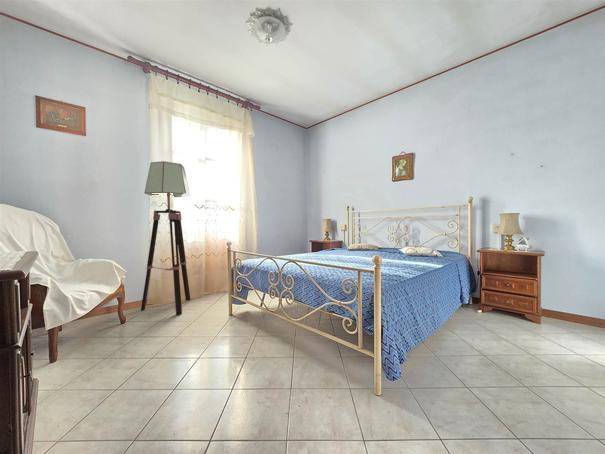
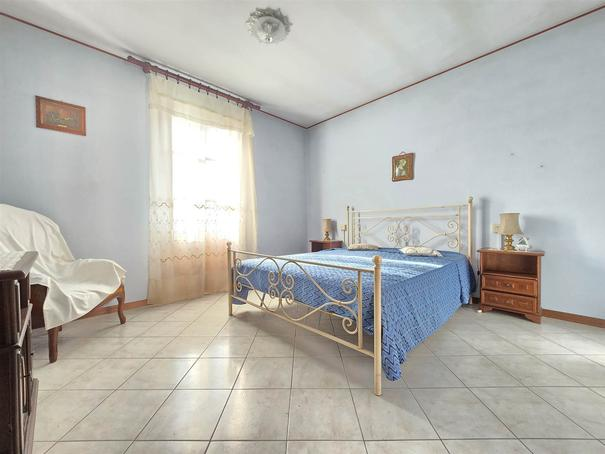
- floor lamp (170, 235)
